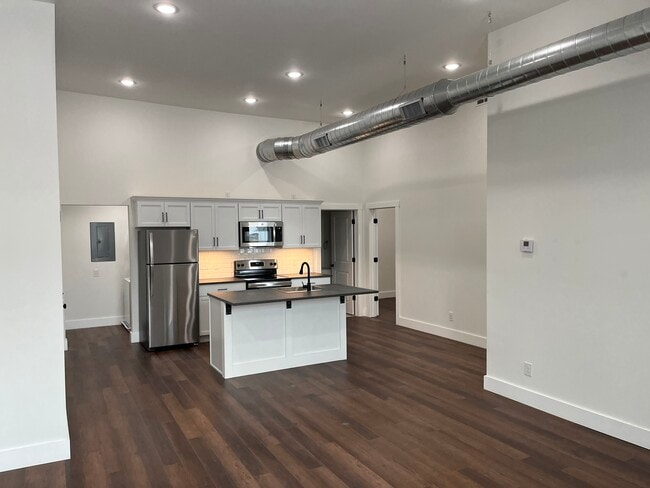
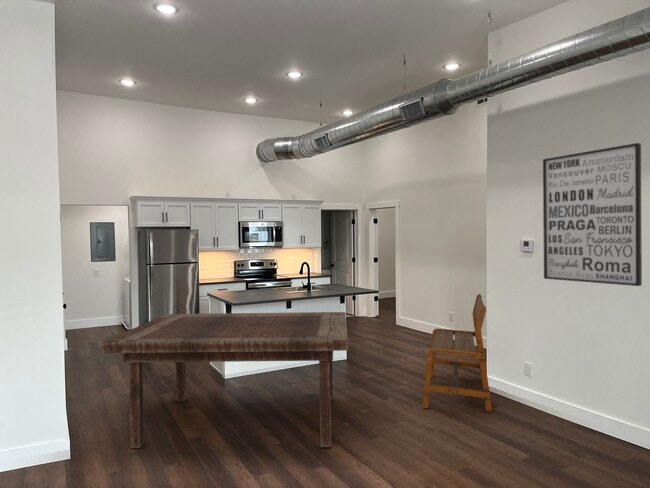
+ bench (454, 346)
+ wall art (588, 217)
+ dining table (238, 361)
